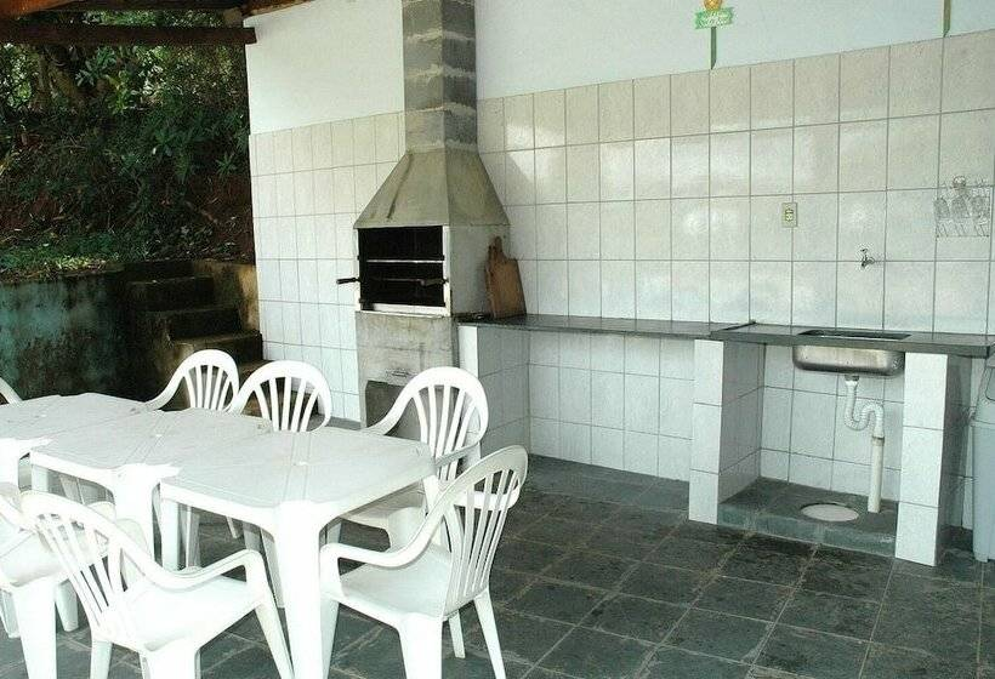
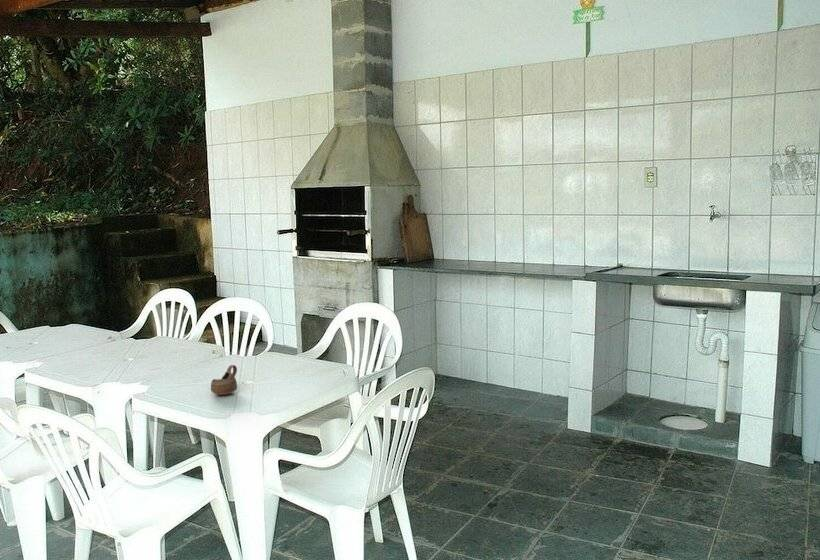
+ cup (226, 380)
